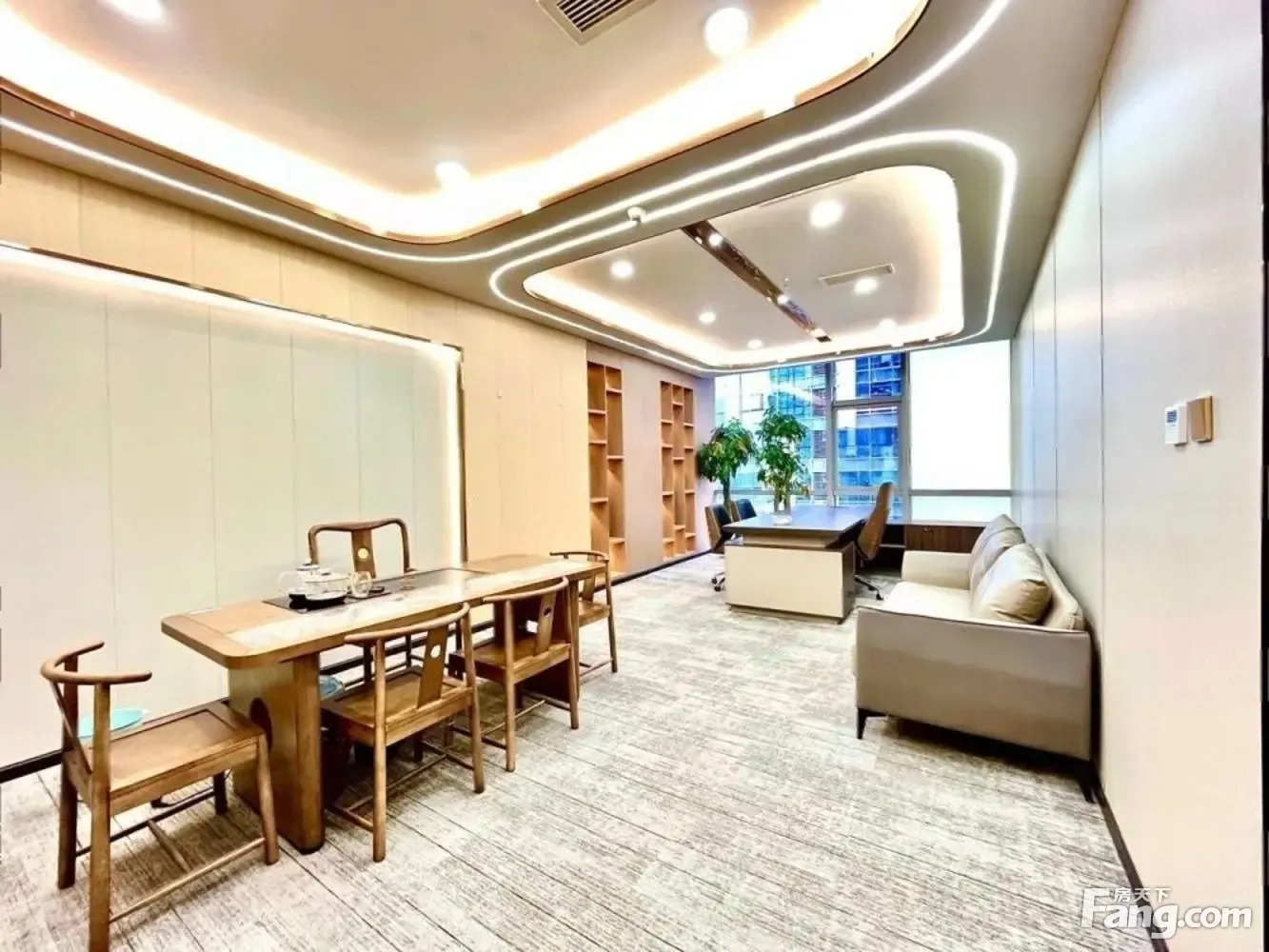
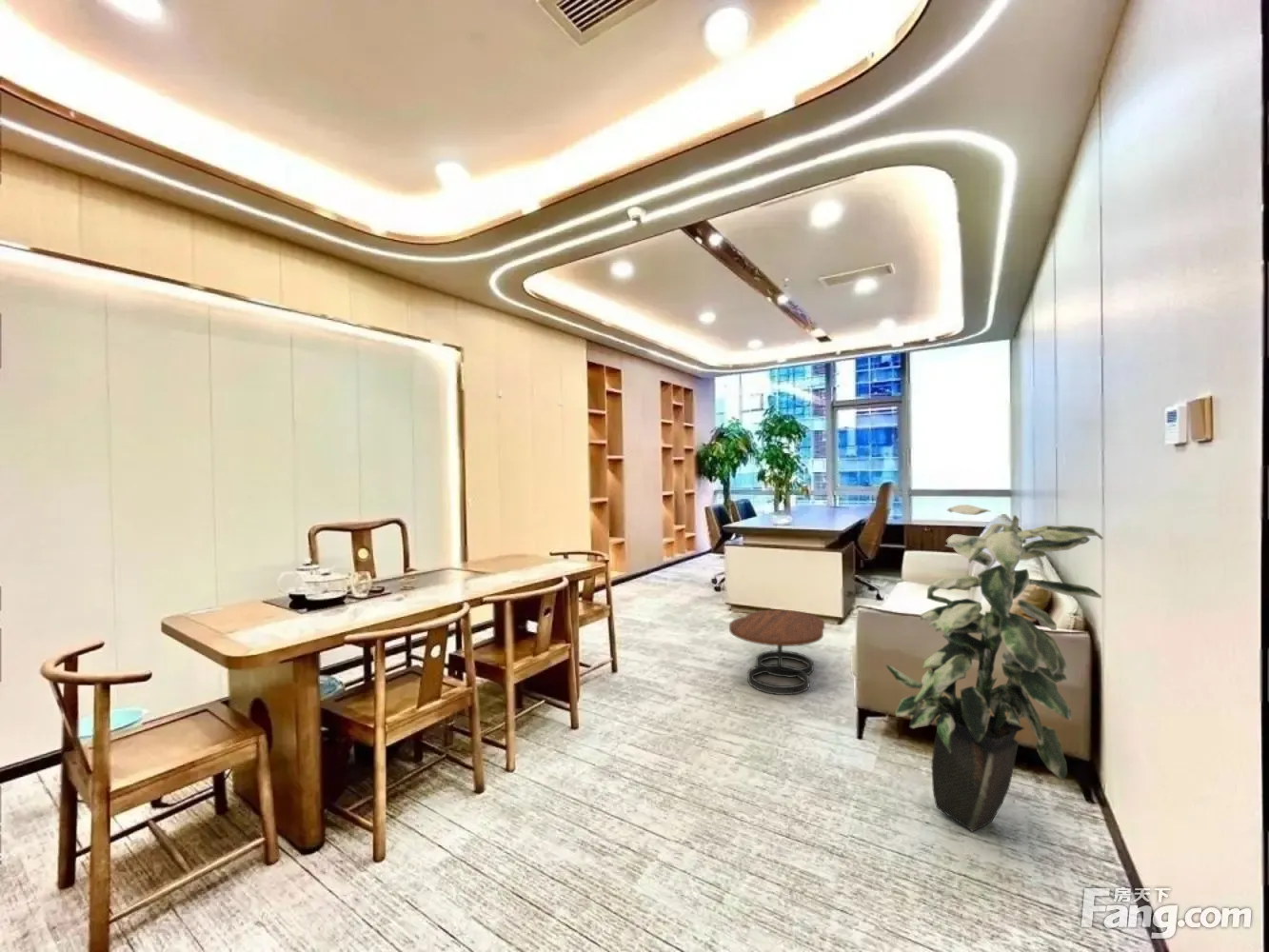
+ coffee table (780, 646)
+ indoor plant (985, 664)
